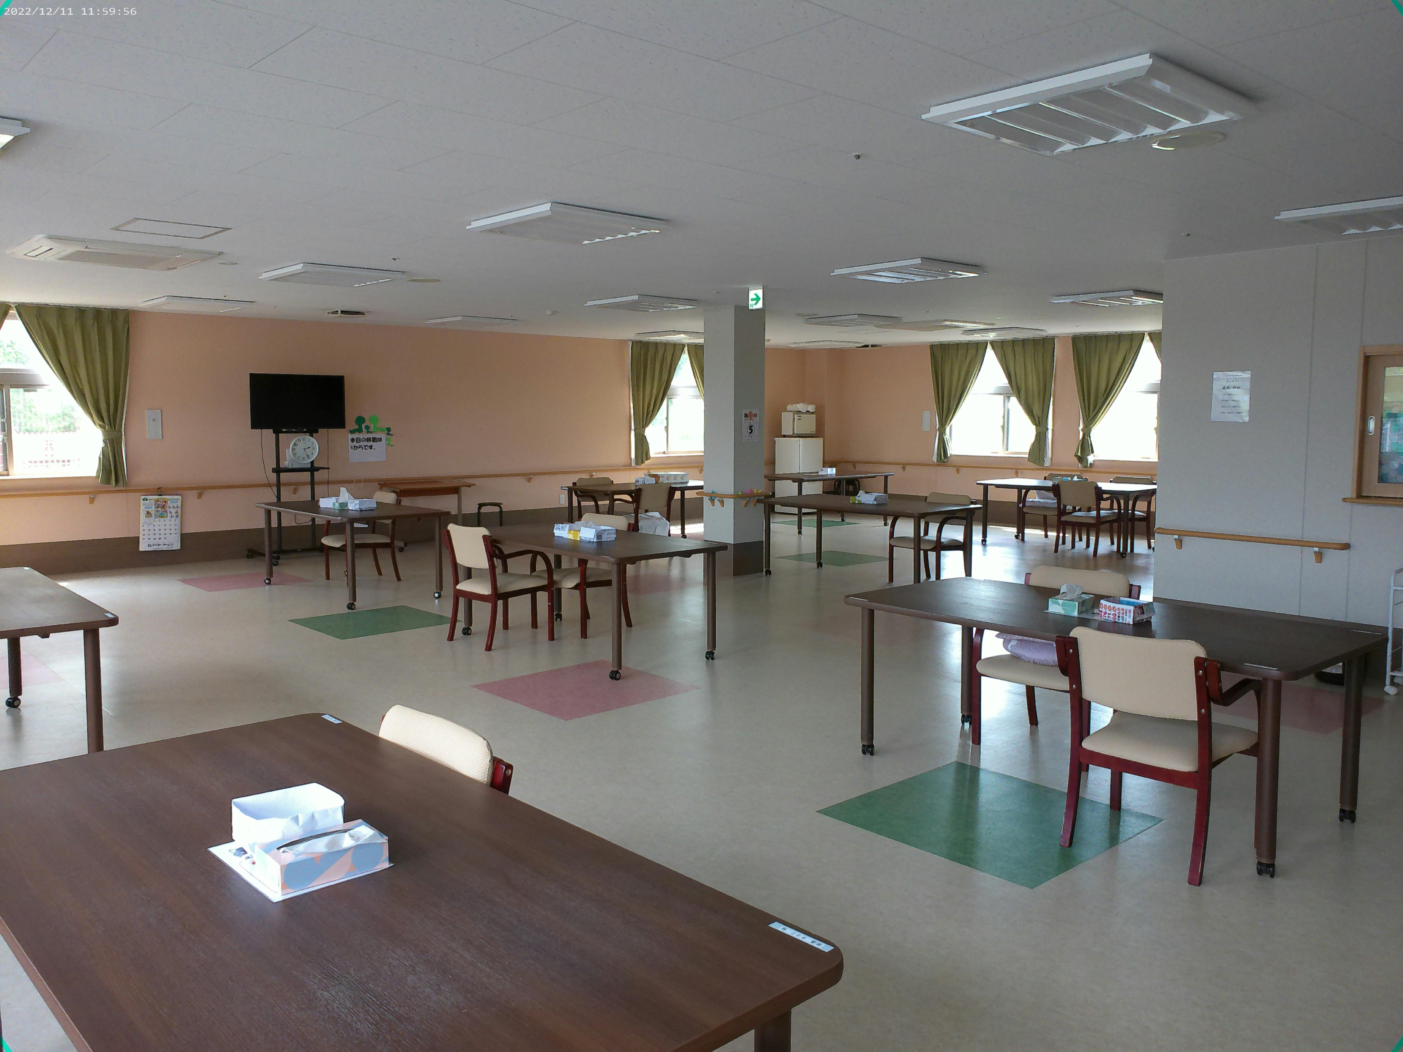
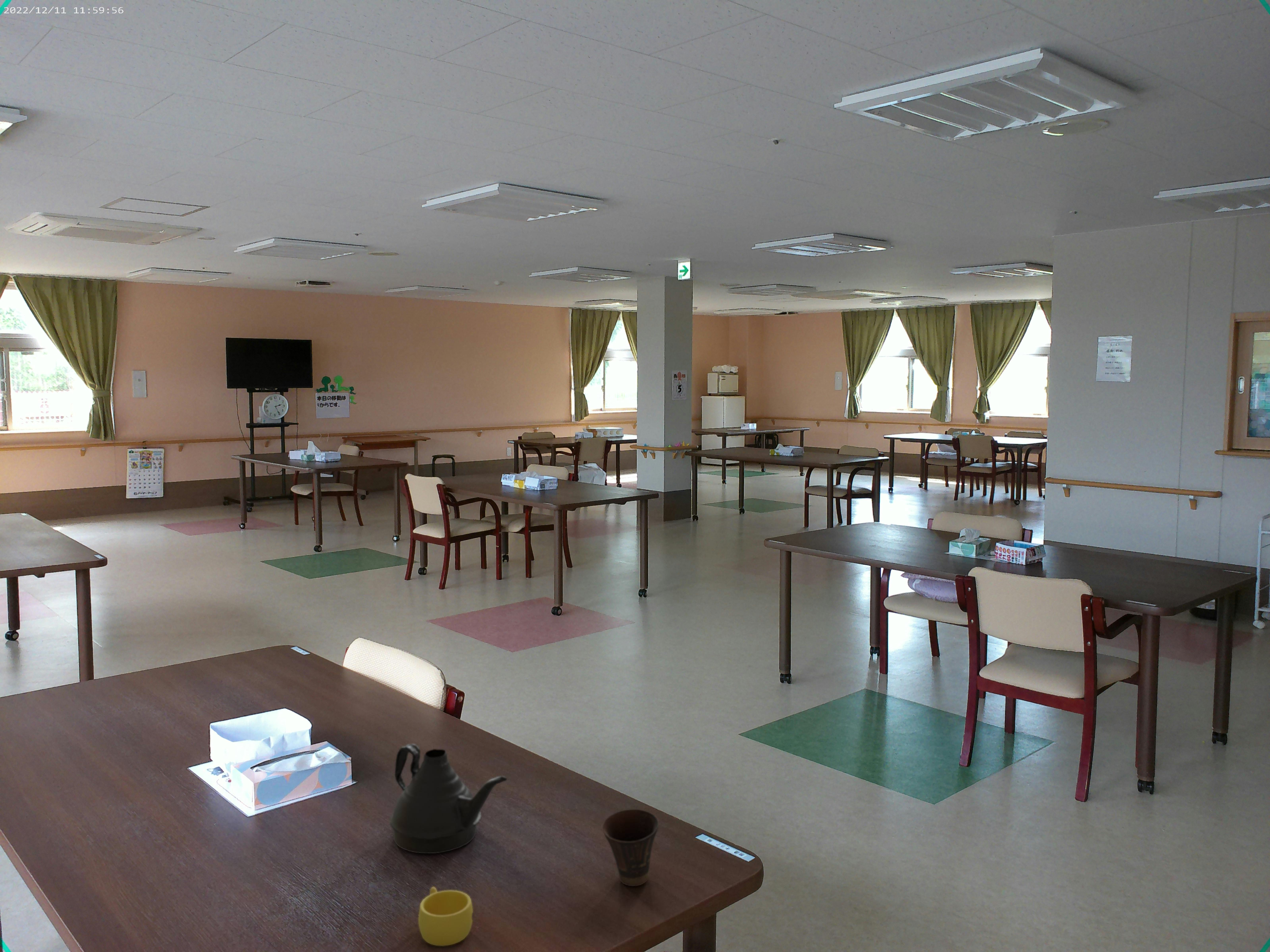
+ teapot (448, 798)
+ cup (443, 915)
+ cup (630, 852)
